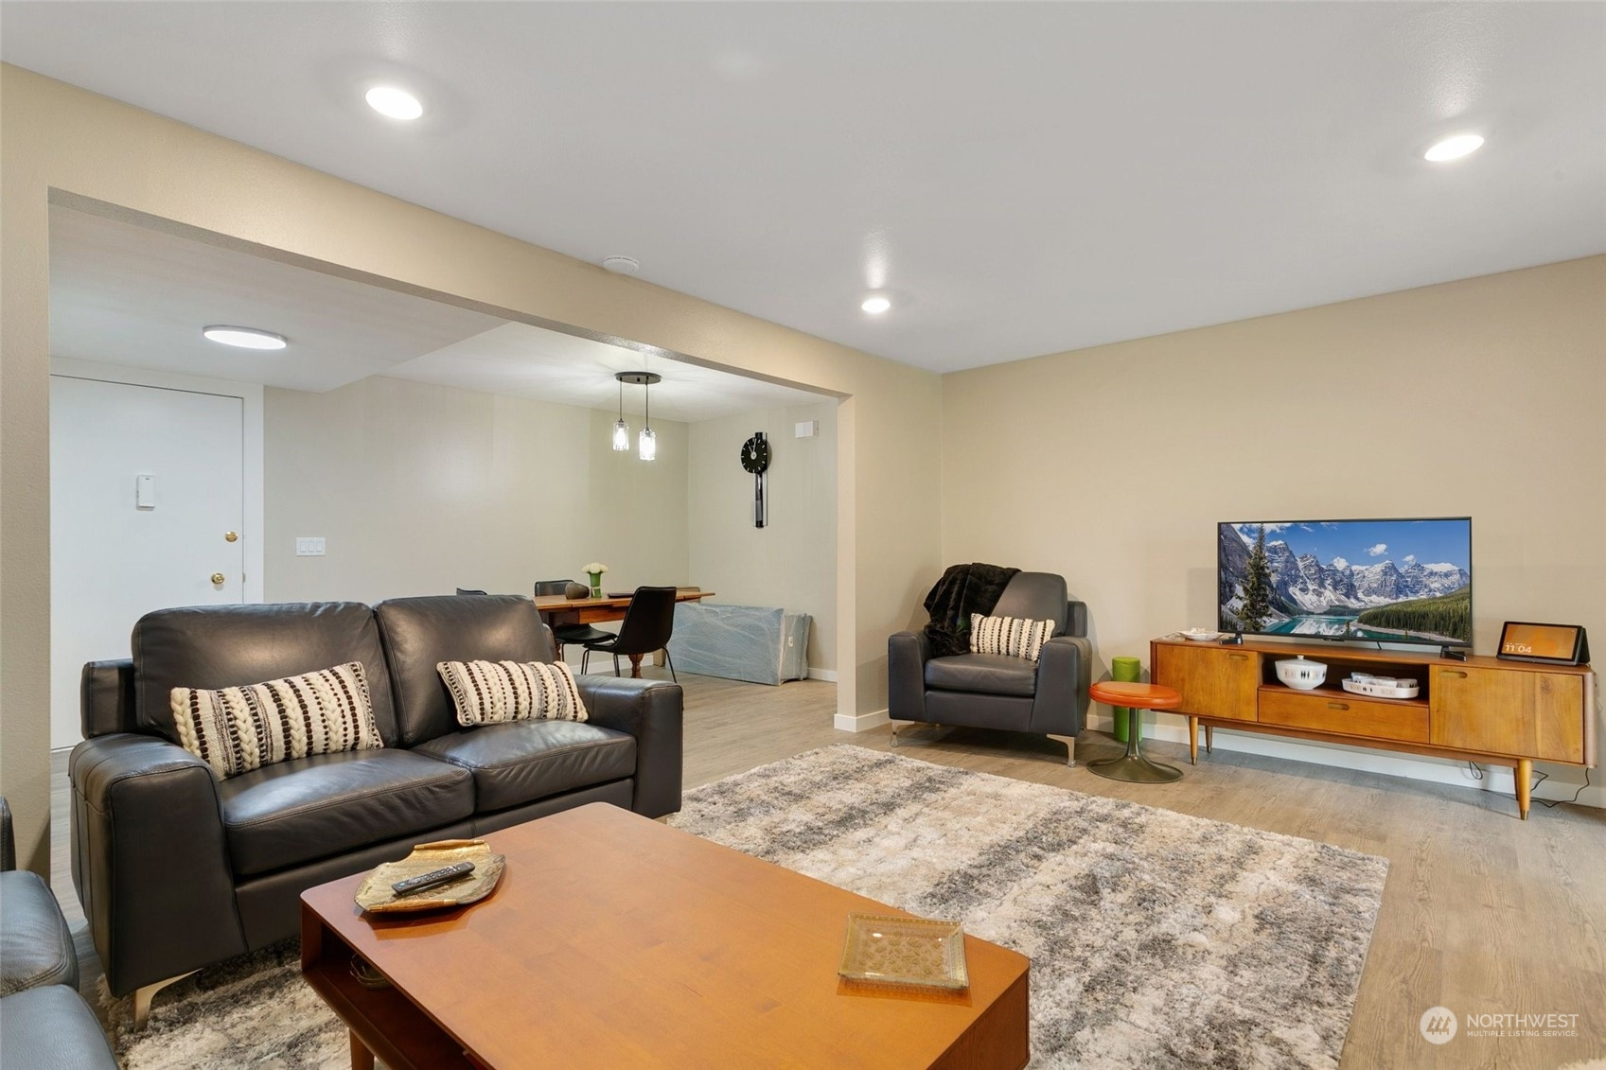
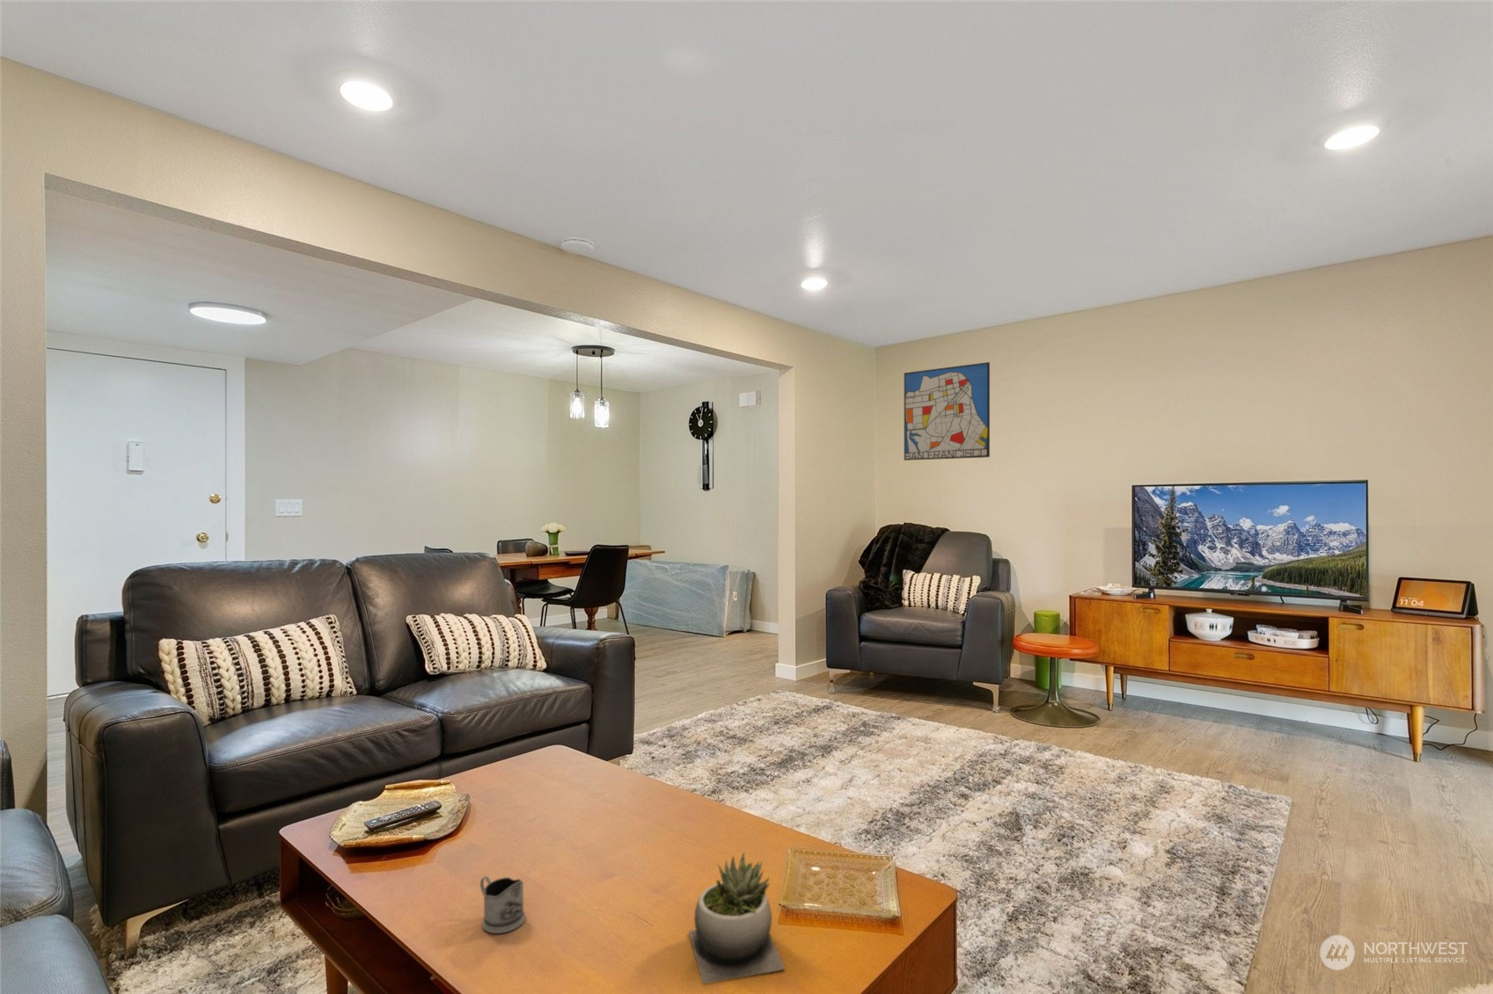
+ wall art (945, 413)
+ tea glass holder (498, 897)
+ succulent plant (735, 905)
